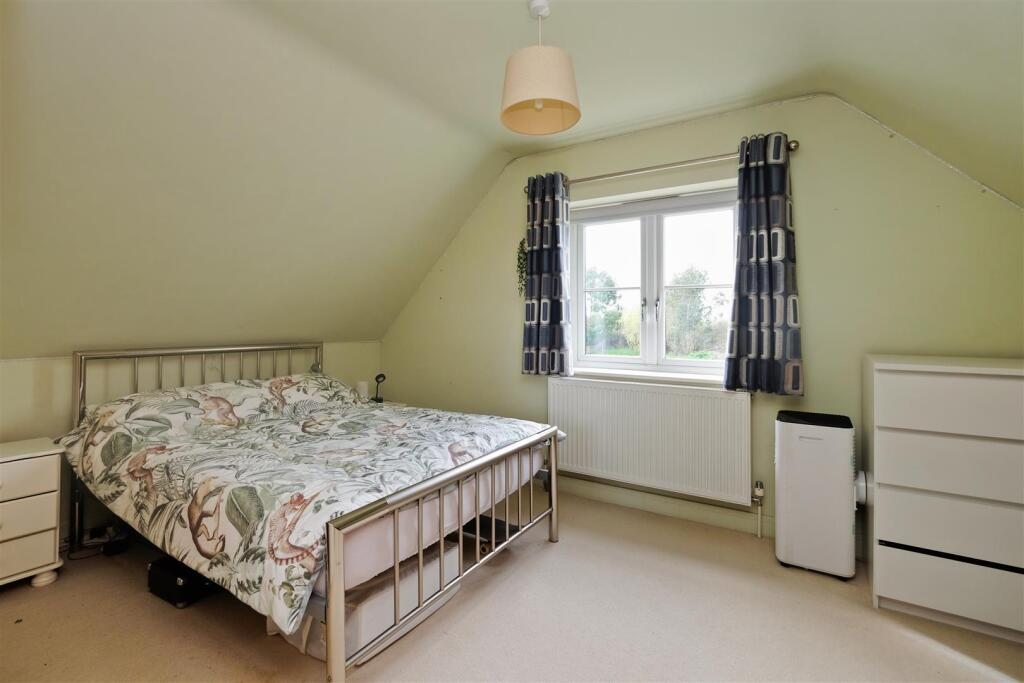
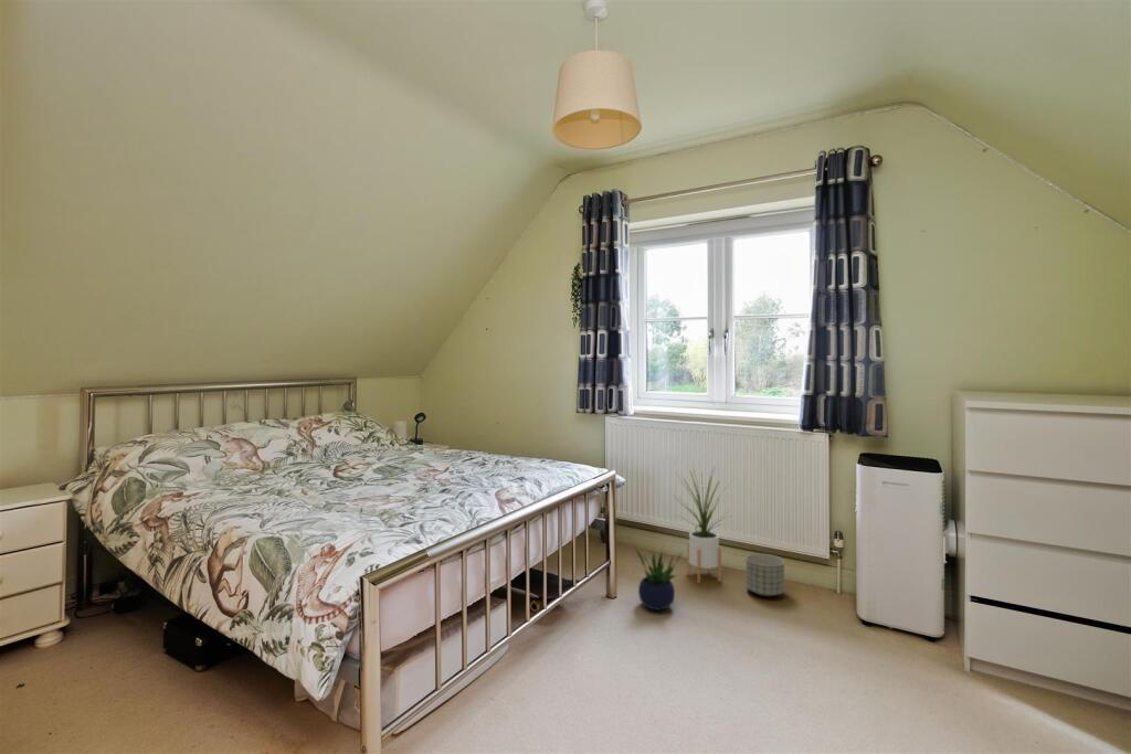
+ house plant (705, 520)
+ potted plant (659, 577)
+ planter (764, 576)
